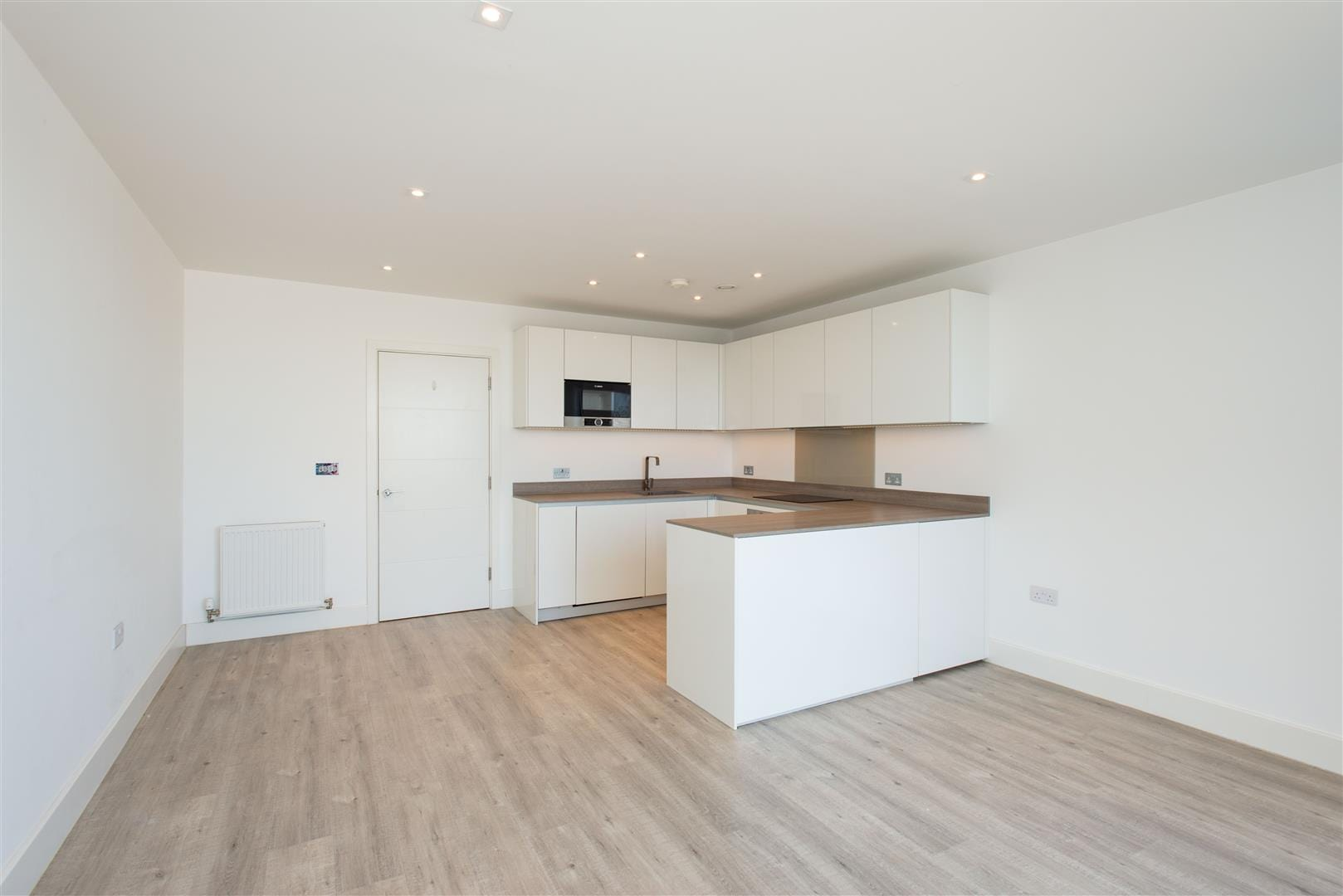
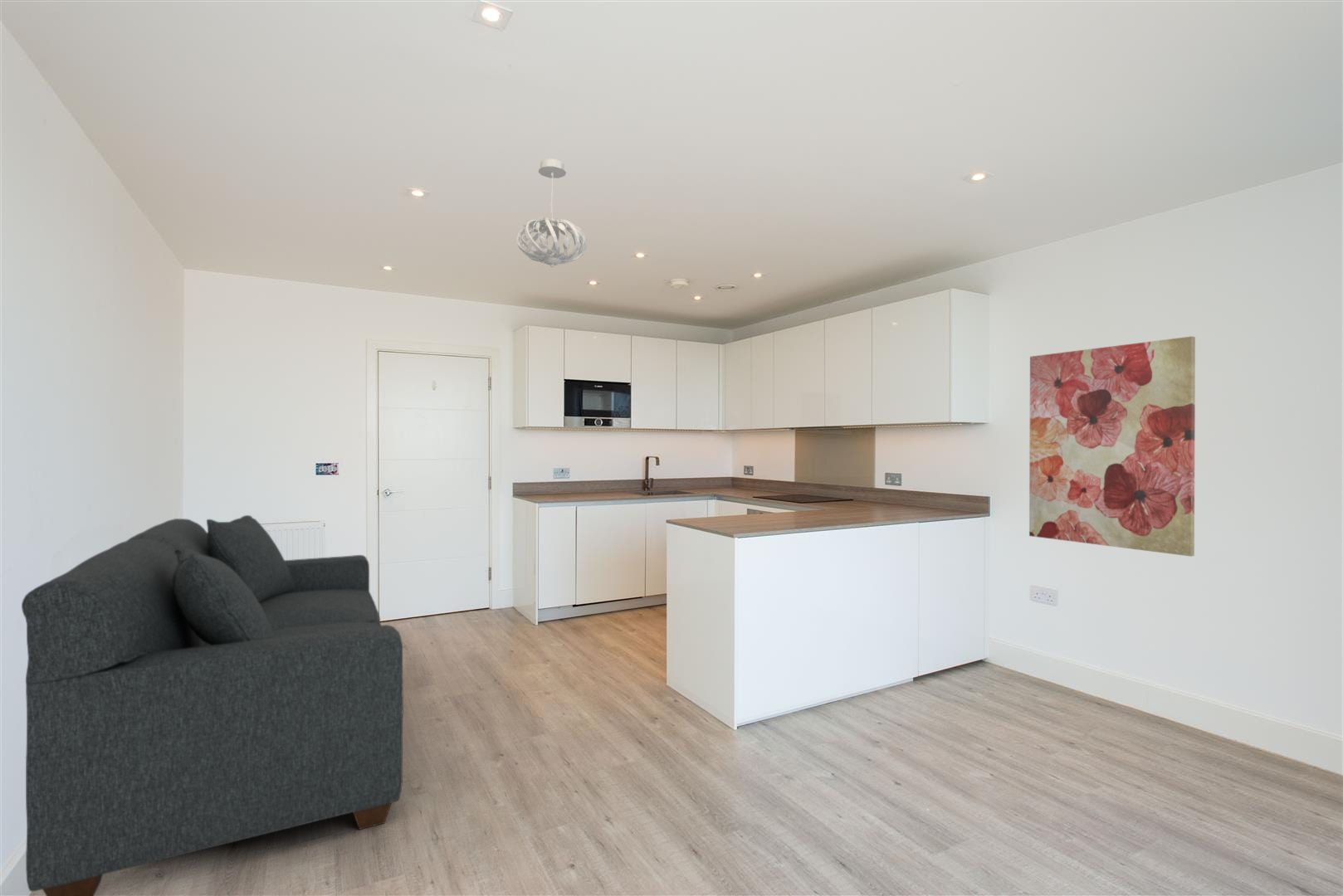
+ pendant light (552, 217)
+ wall art (1104, 446)
+ sofa (262, 635)
